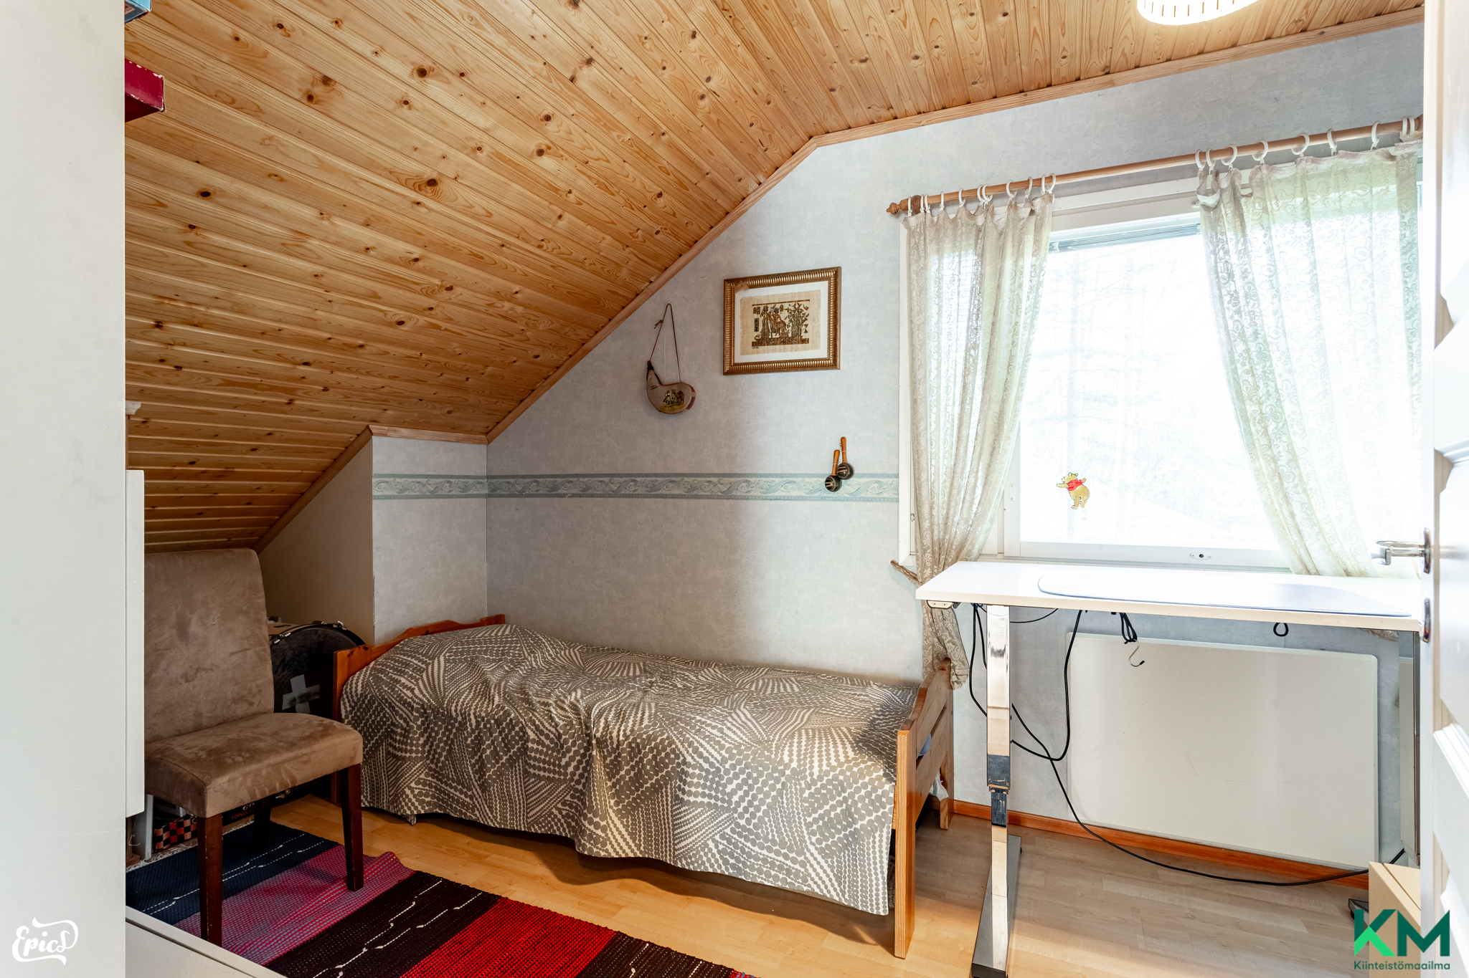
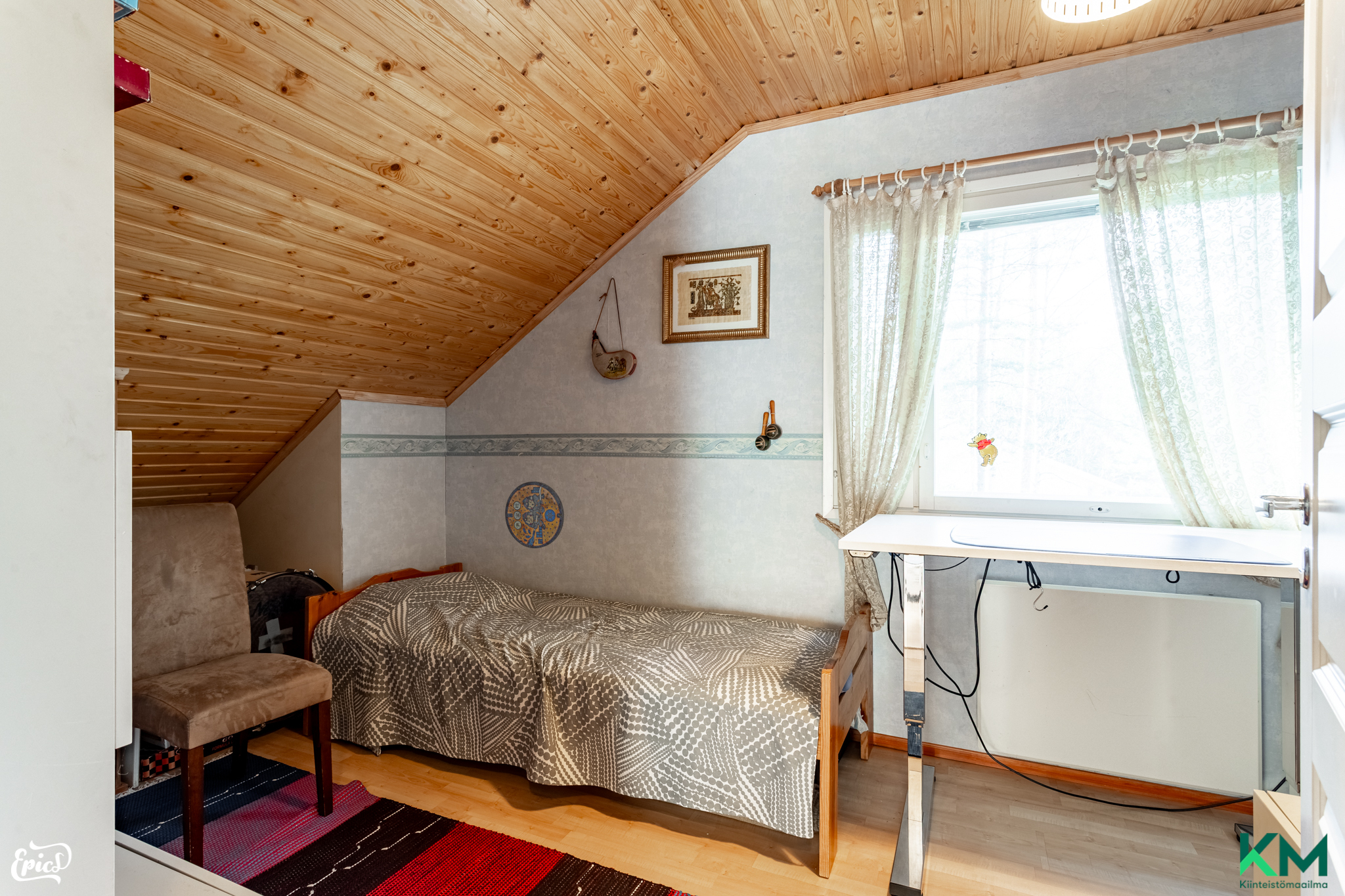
+ manhole cover (534, 515)
